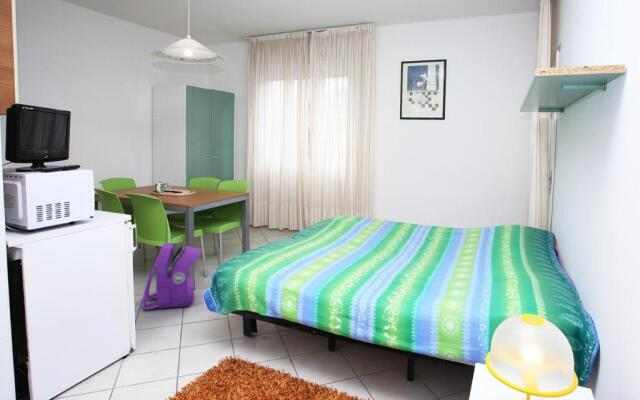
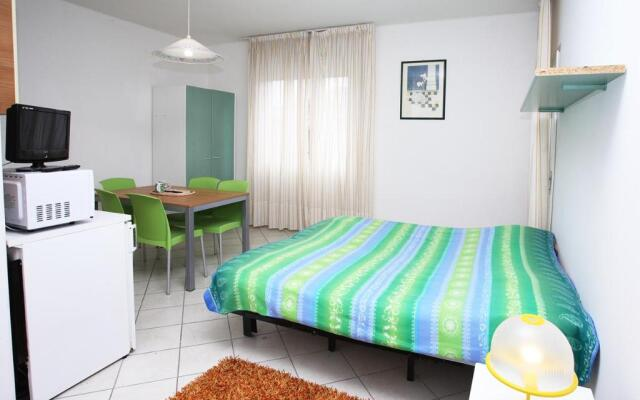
- backpack (172, 273)
